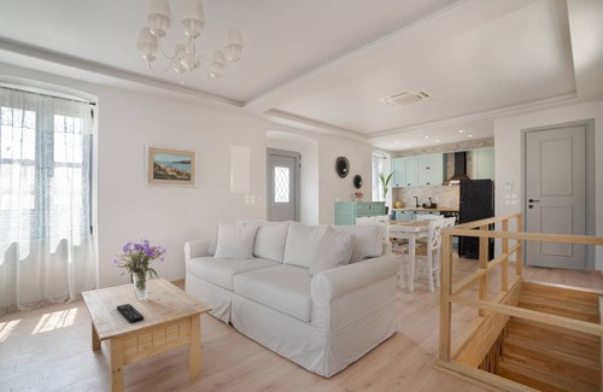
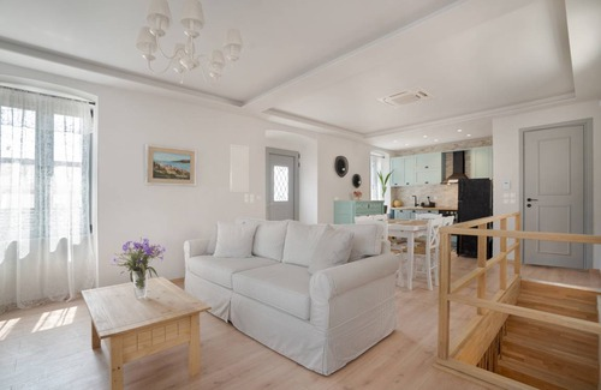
- remote control (129, 311)
